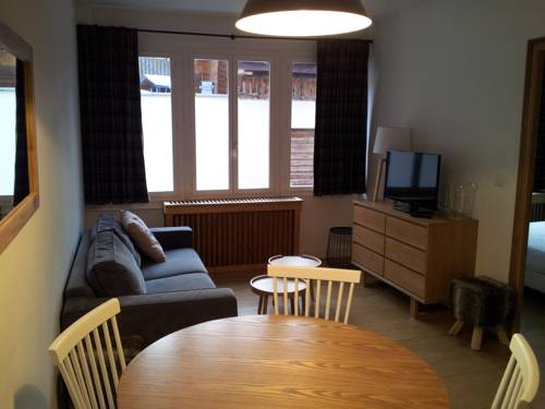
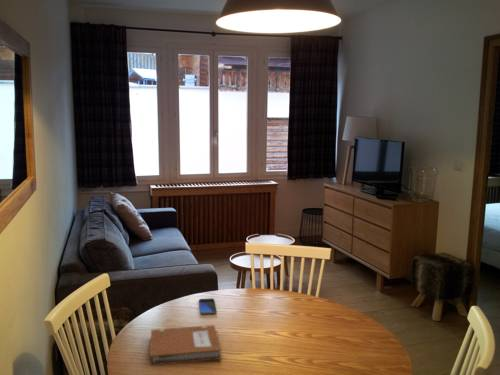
+ smartphone (207, 305)
+ notebook (186, 342)
